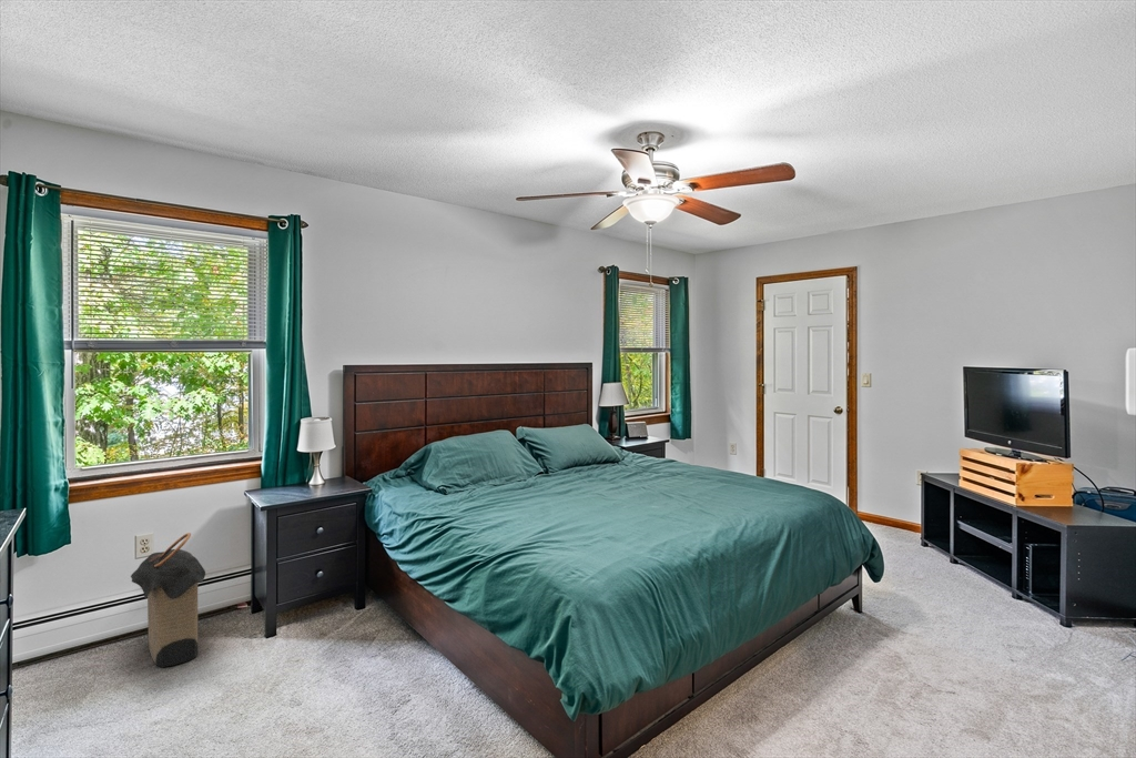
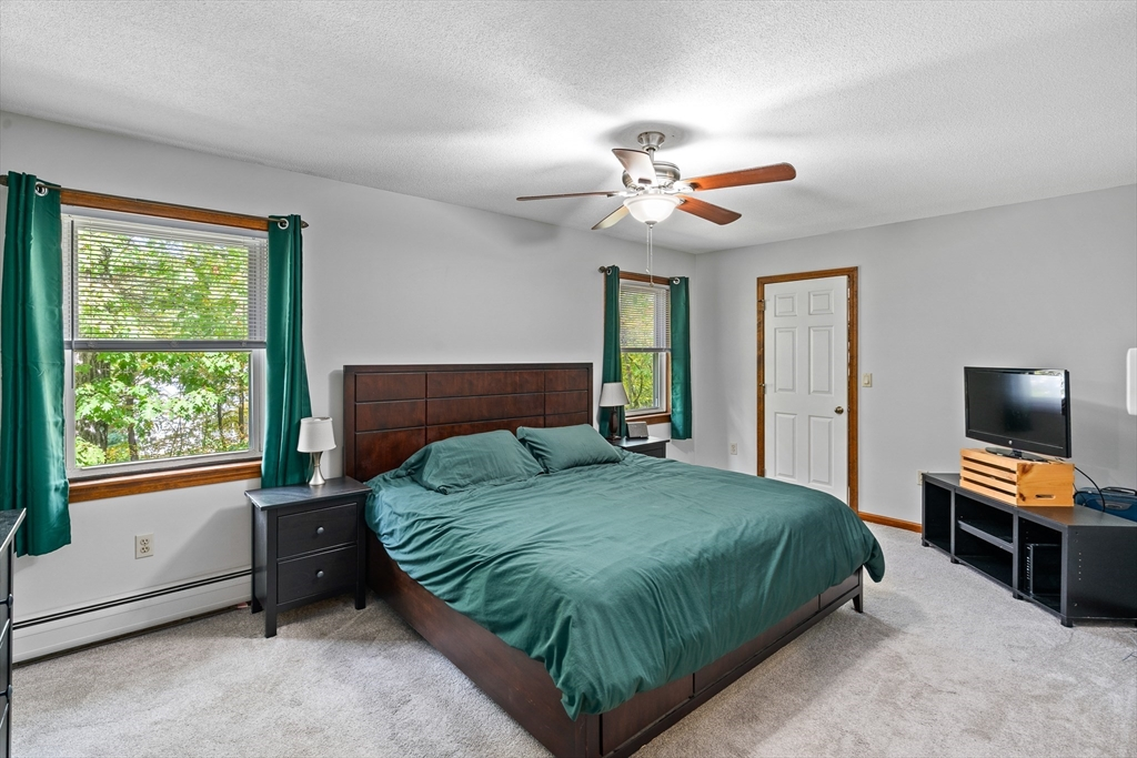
- laundry hamper (169, 590)
